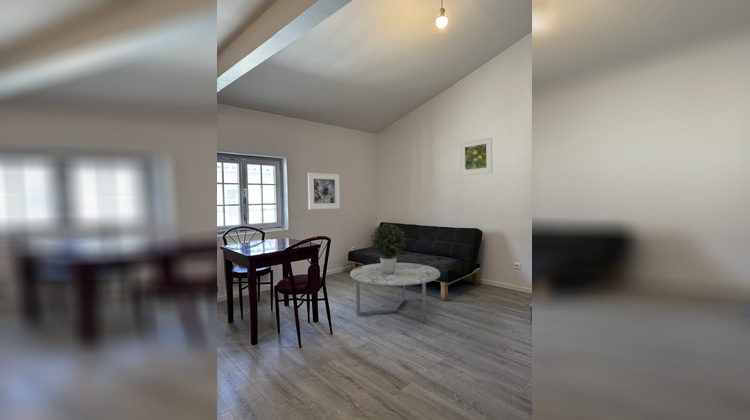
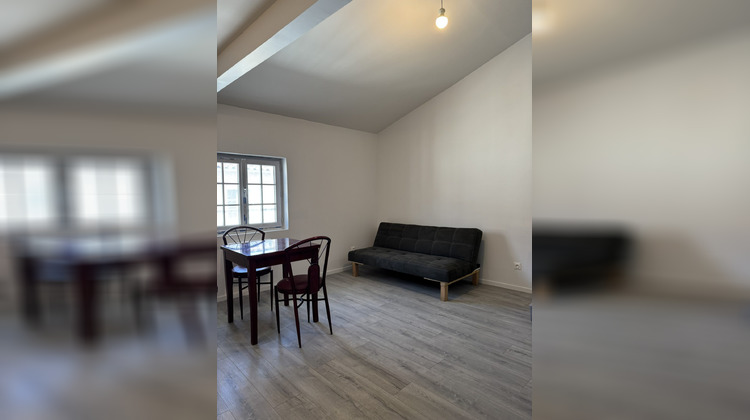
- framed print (324, 191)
- coffee table (395, 285)
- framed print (475, 157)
- potted plant (388, 247)
